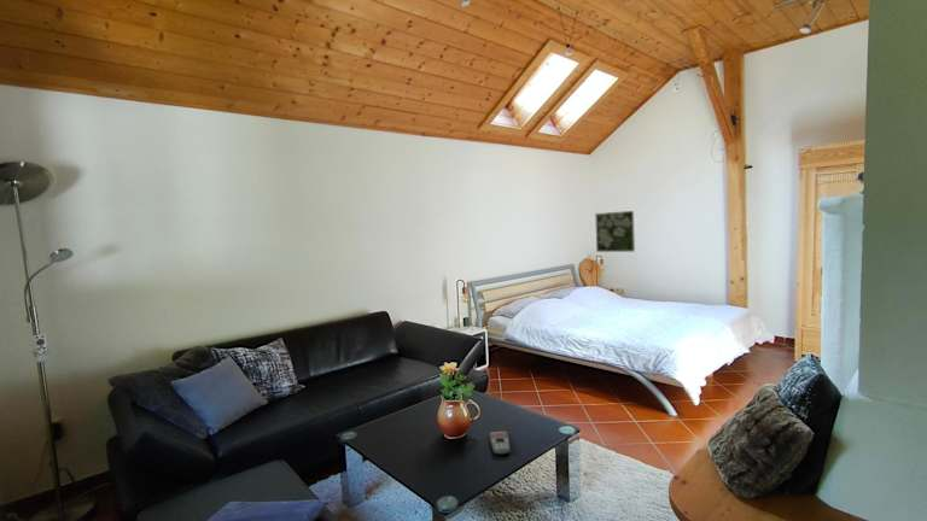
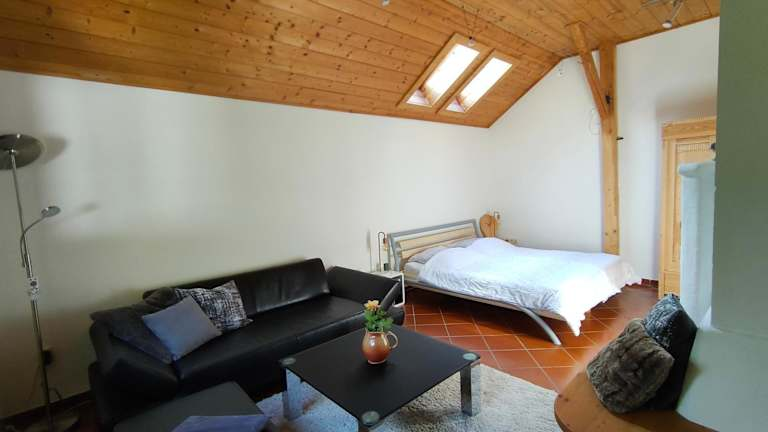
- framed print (614, 232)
- remote control (500, 443)
